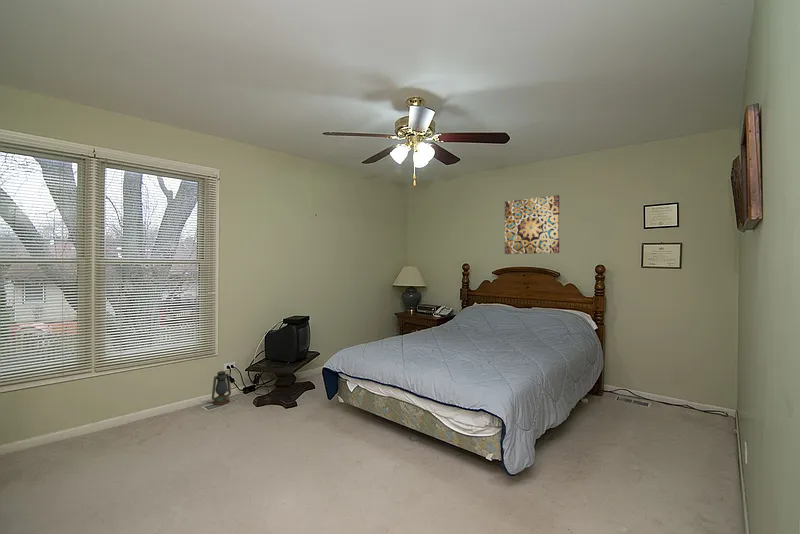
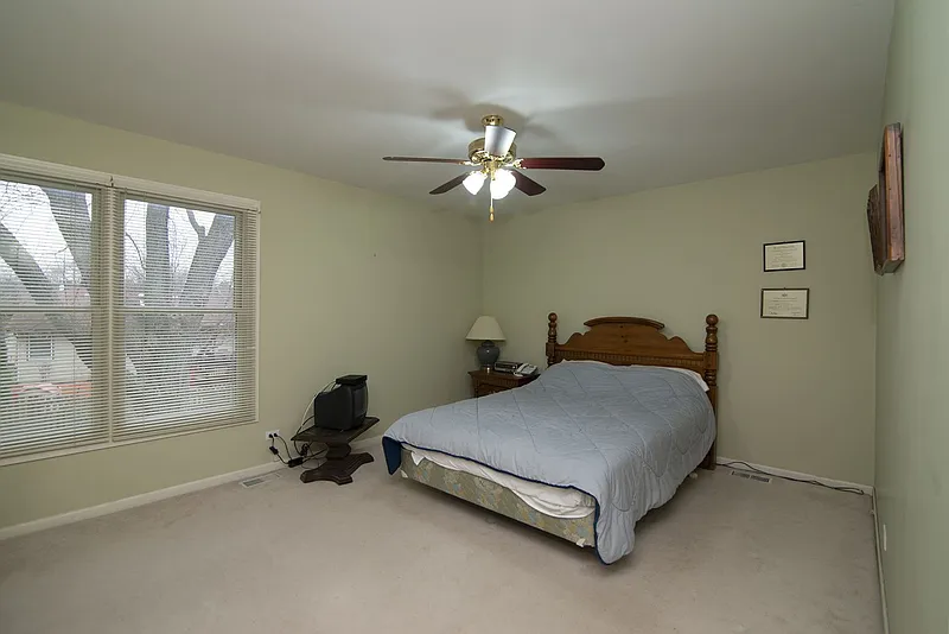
- lantern (221, 385)
- wall art (530, 226)
